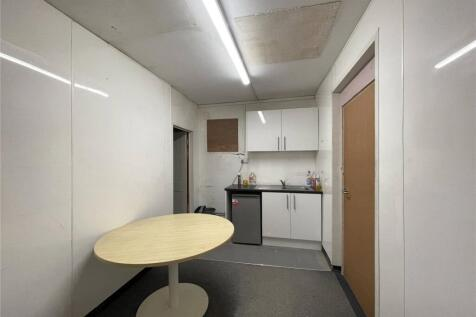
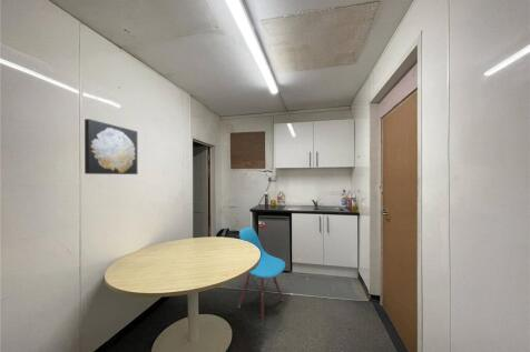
+ wall art (114, 150)
+ chair (261, 266)
